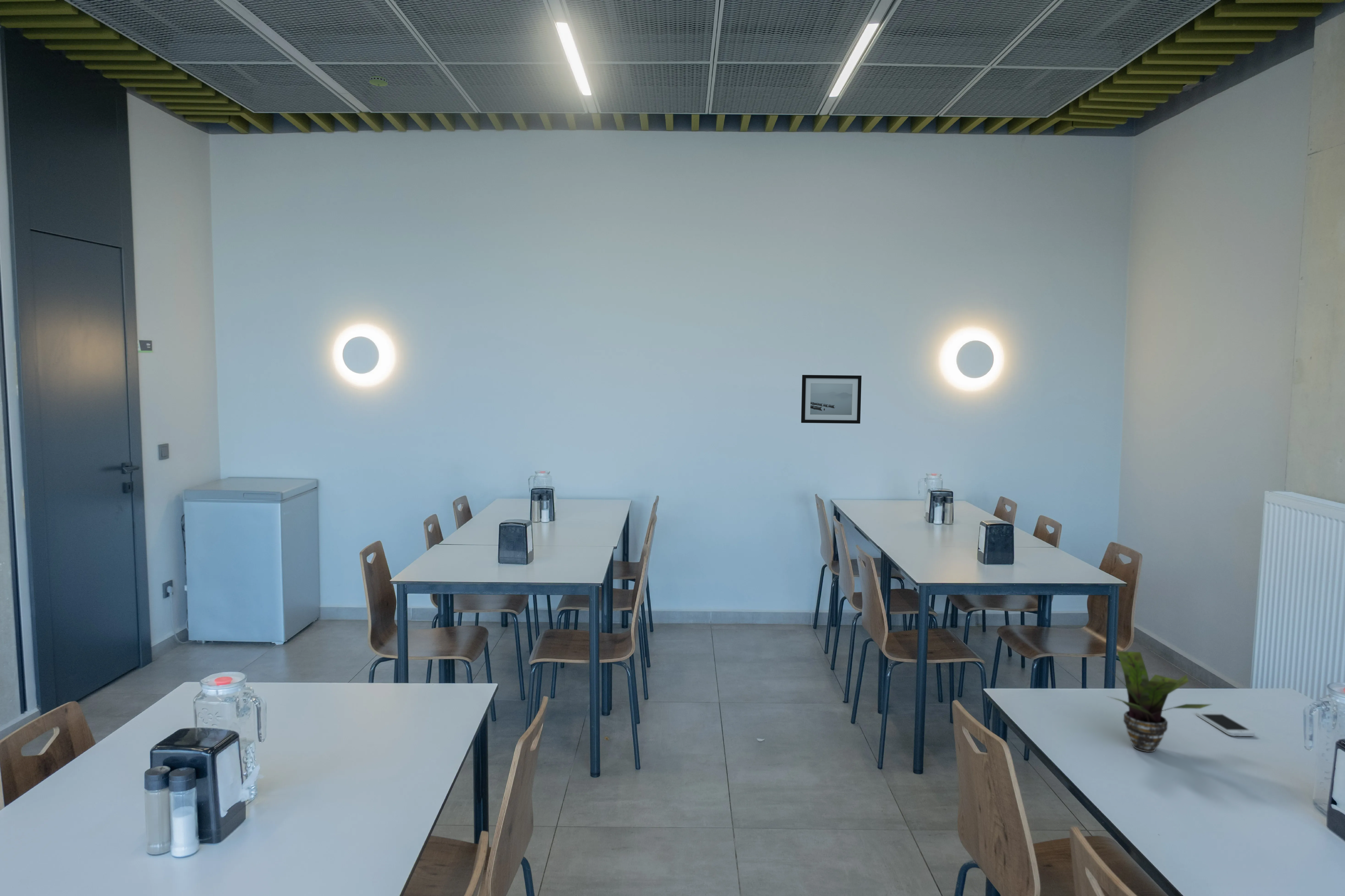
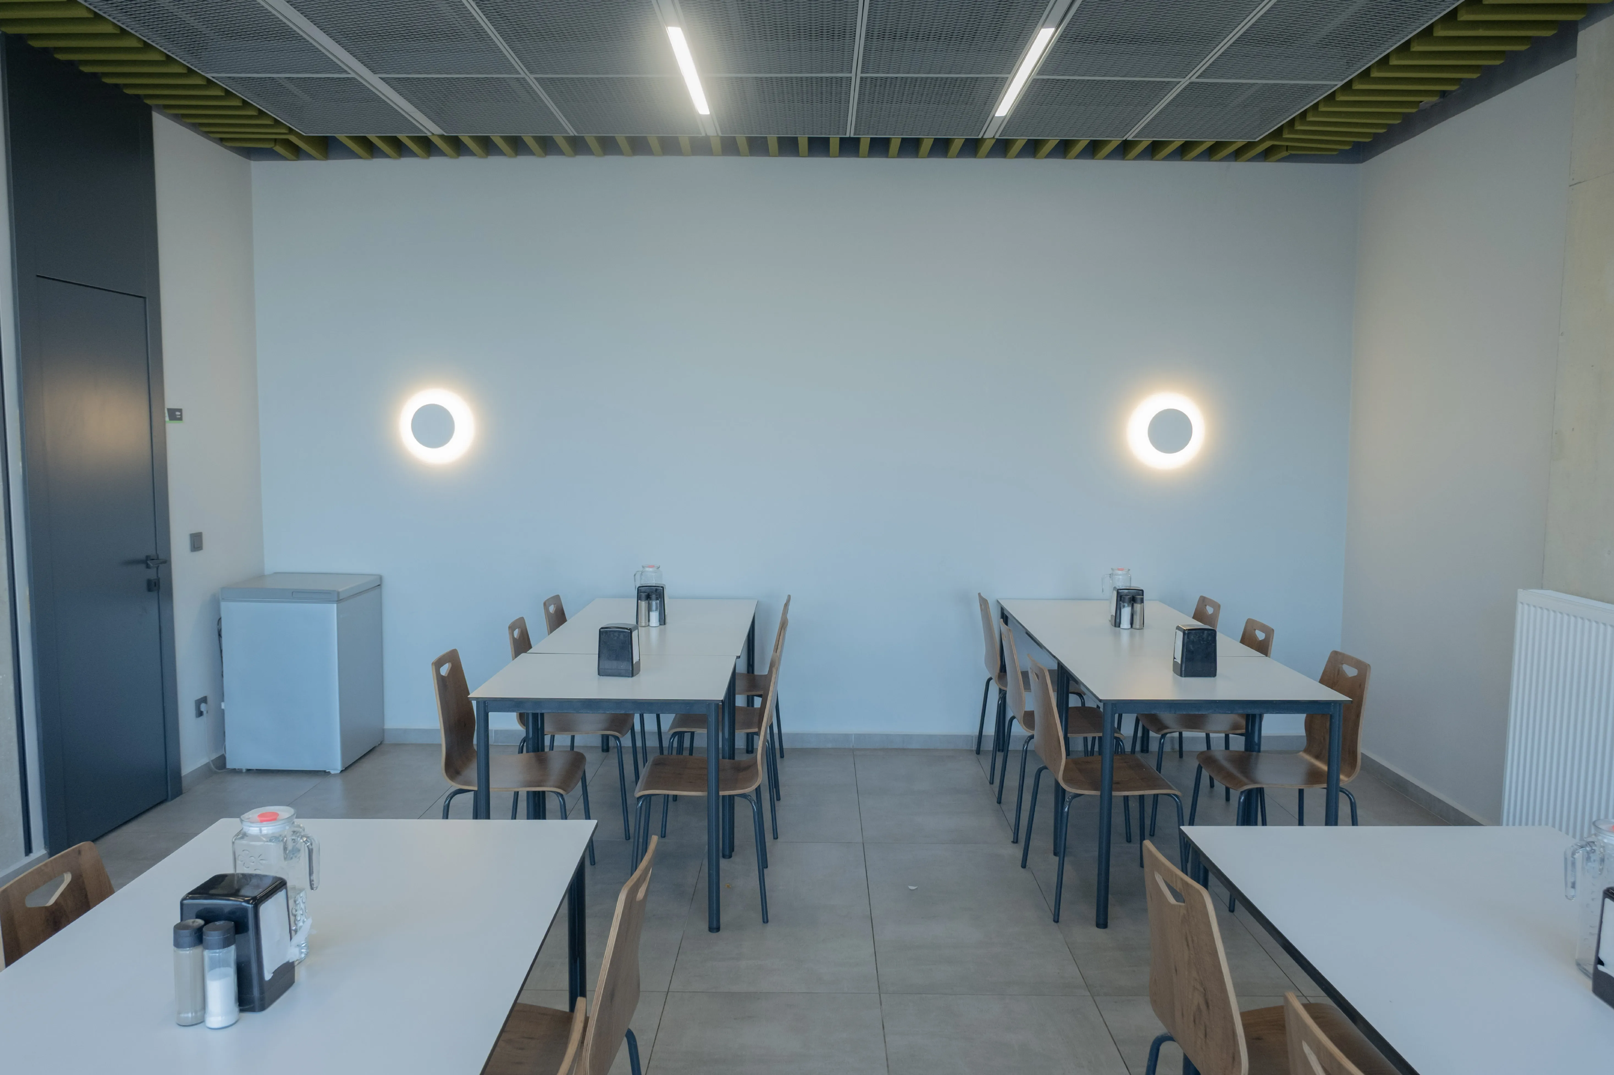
- potted plant (1144, 706)
- smartphone (1224, 723)
- smoke detector (378, 81)
- wall art (831, 399)
